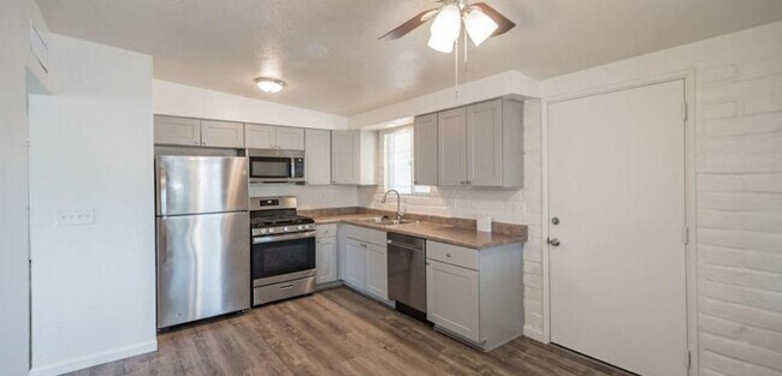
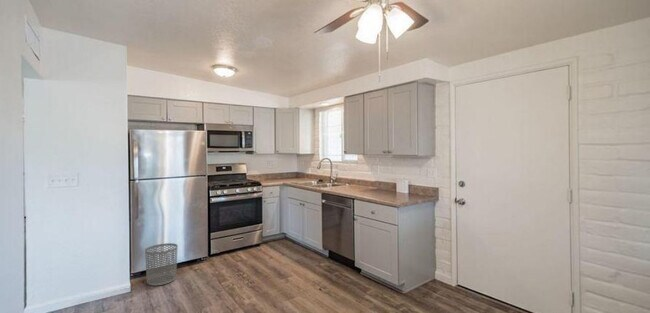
+ waste bin (161, 264)
